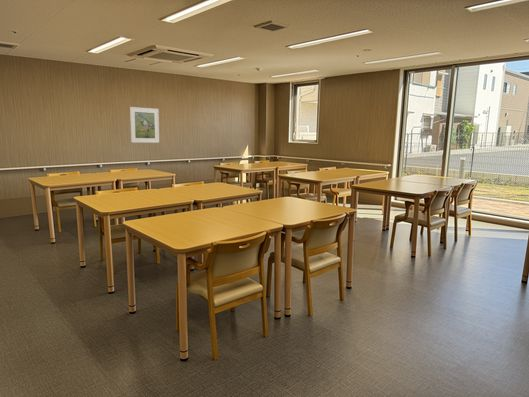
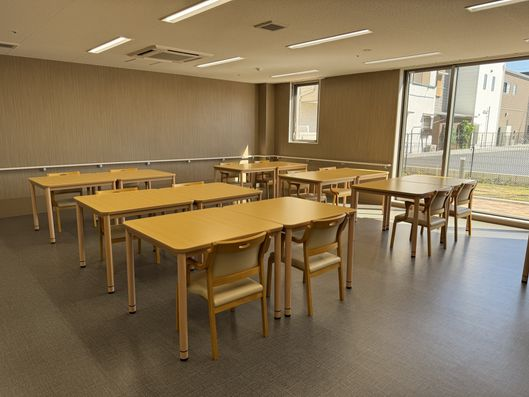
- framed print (144, 125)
